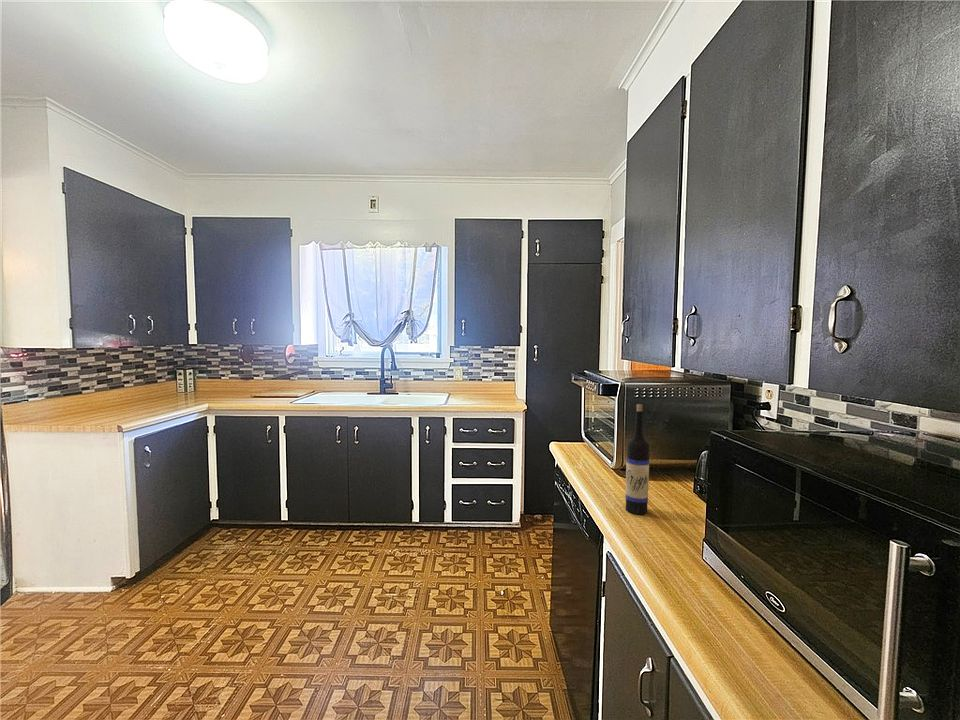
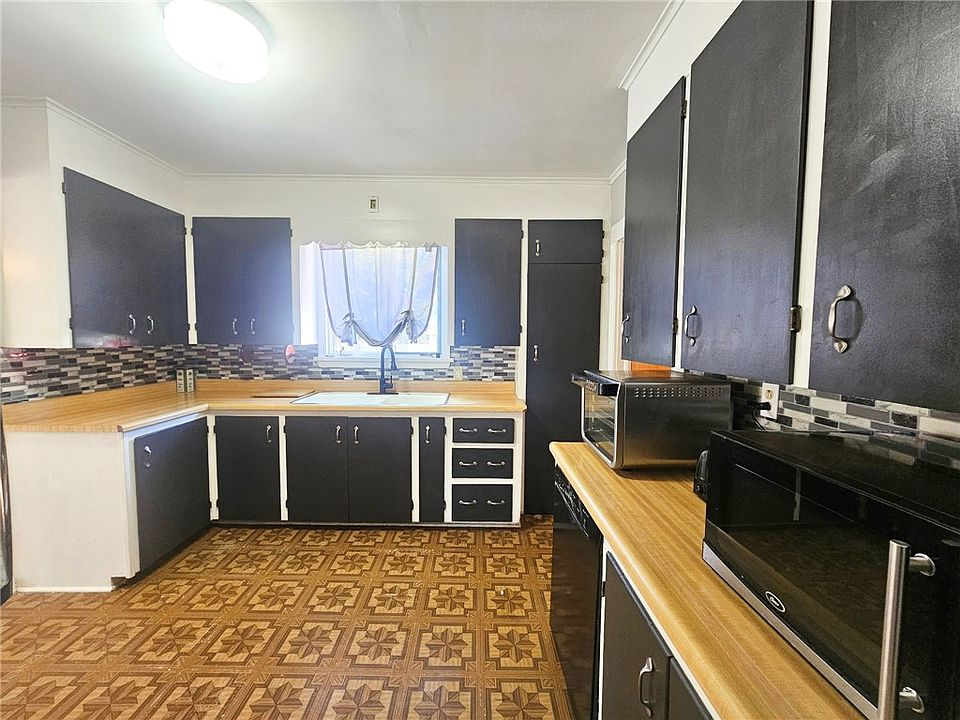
- wine bottle (638, 457)
